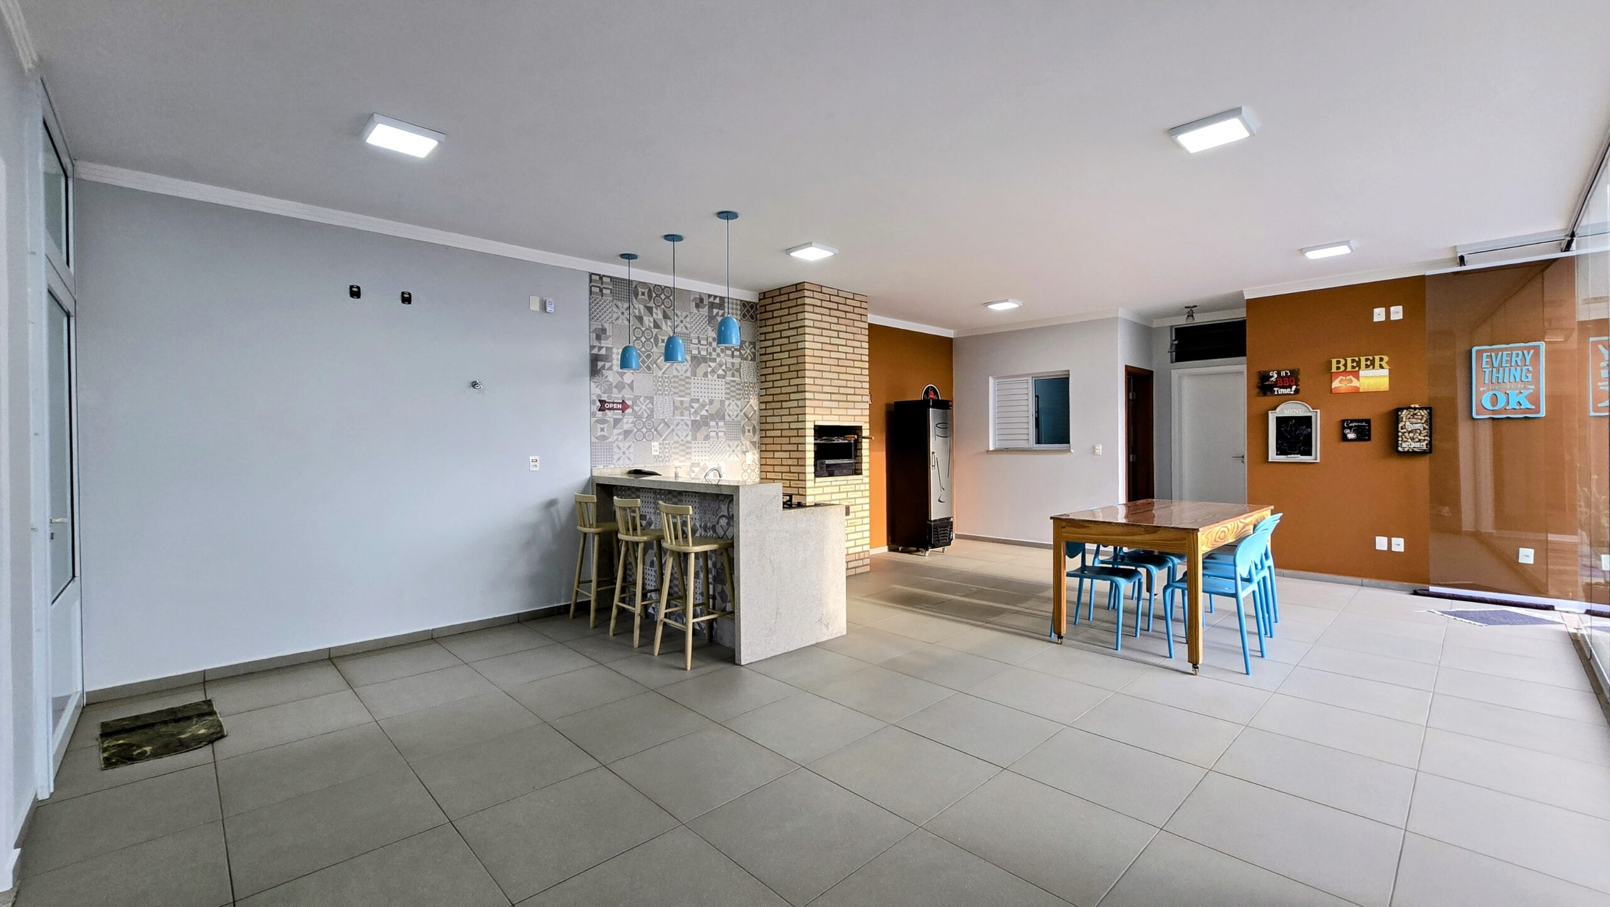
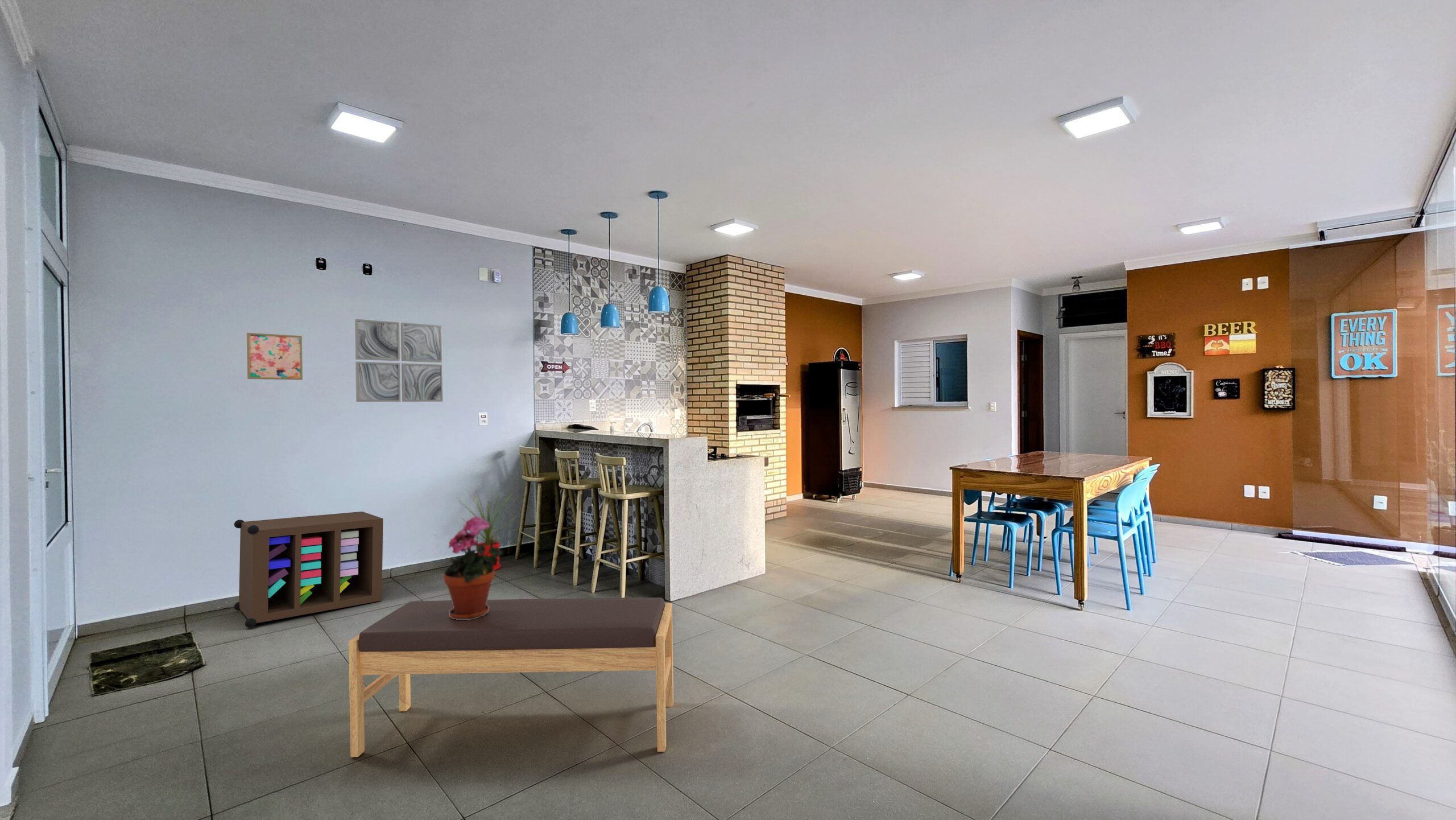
+ wall art (402, 361)
+ wall art (275, 357)
+ bench (523, 670)
+ house plant (487, 528)
+ storage cabinet (309, 559)
+ potted plant (471, 565)
